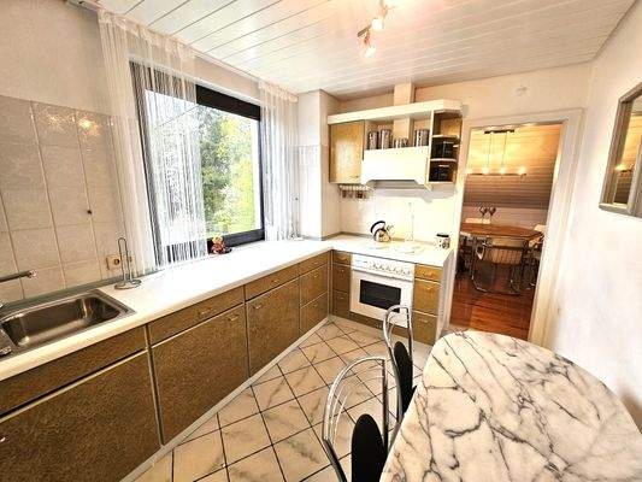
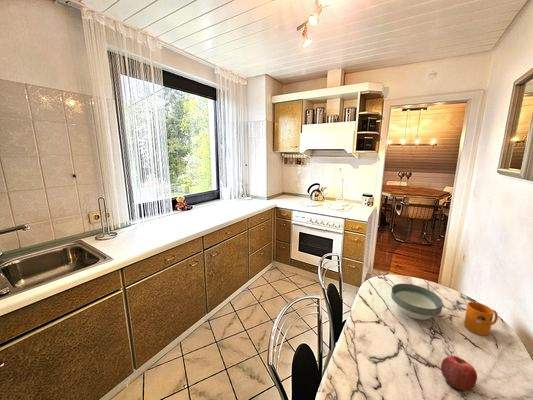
+ mug (482, 318)
+ apple (458, 371)
+ bowl (414, 304)
